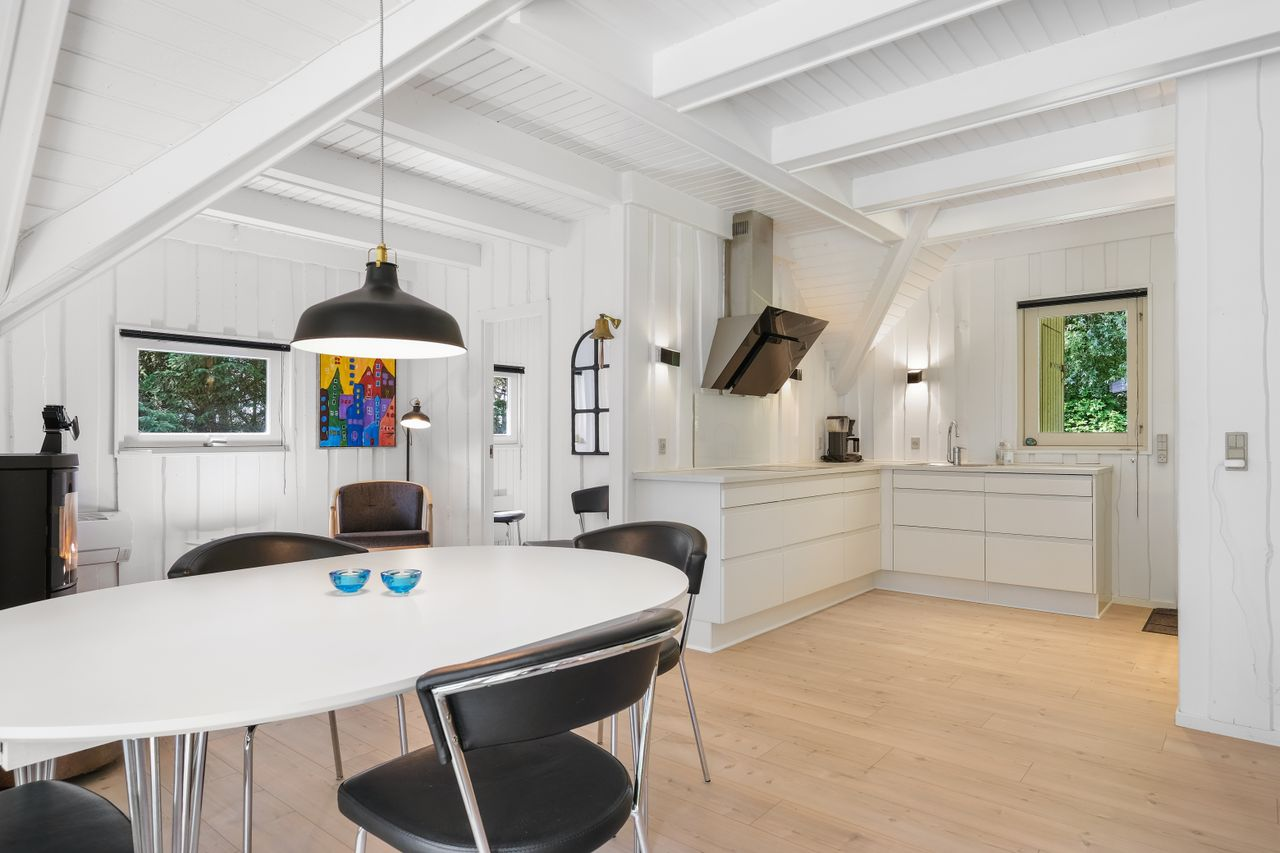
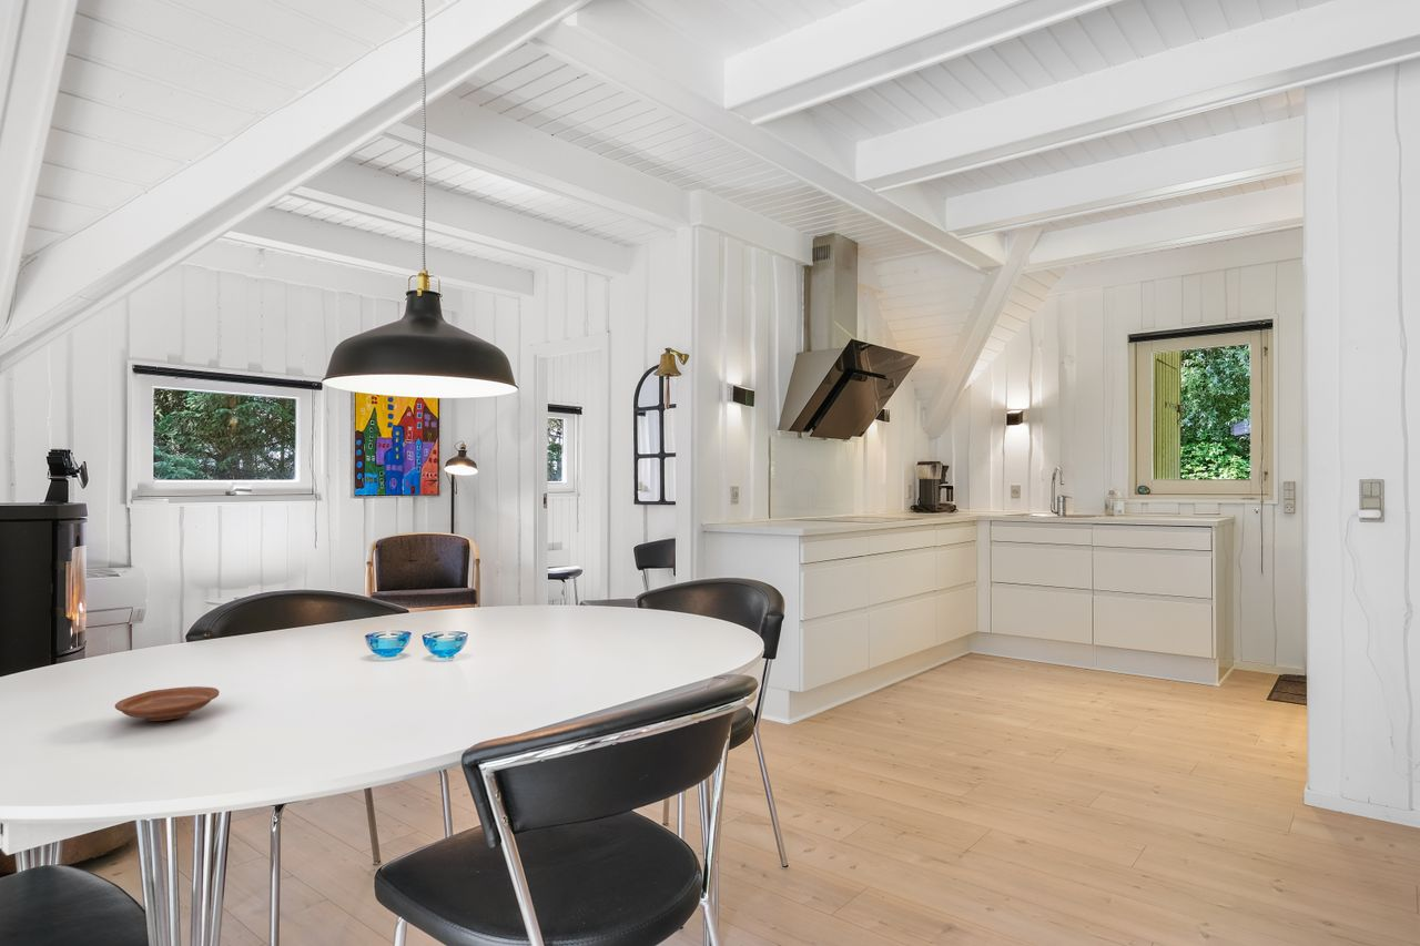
+ plate (168, 706)
